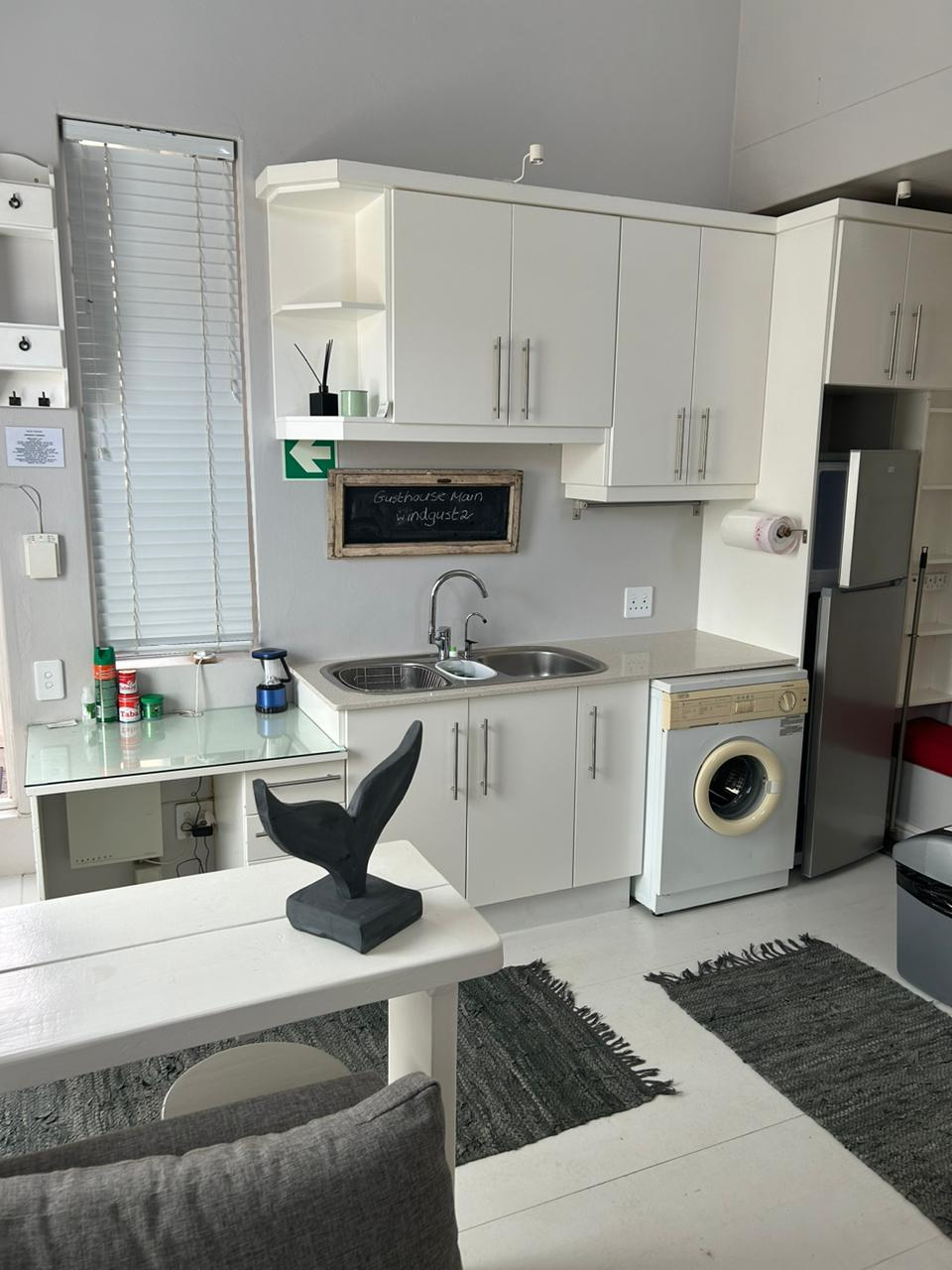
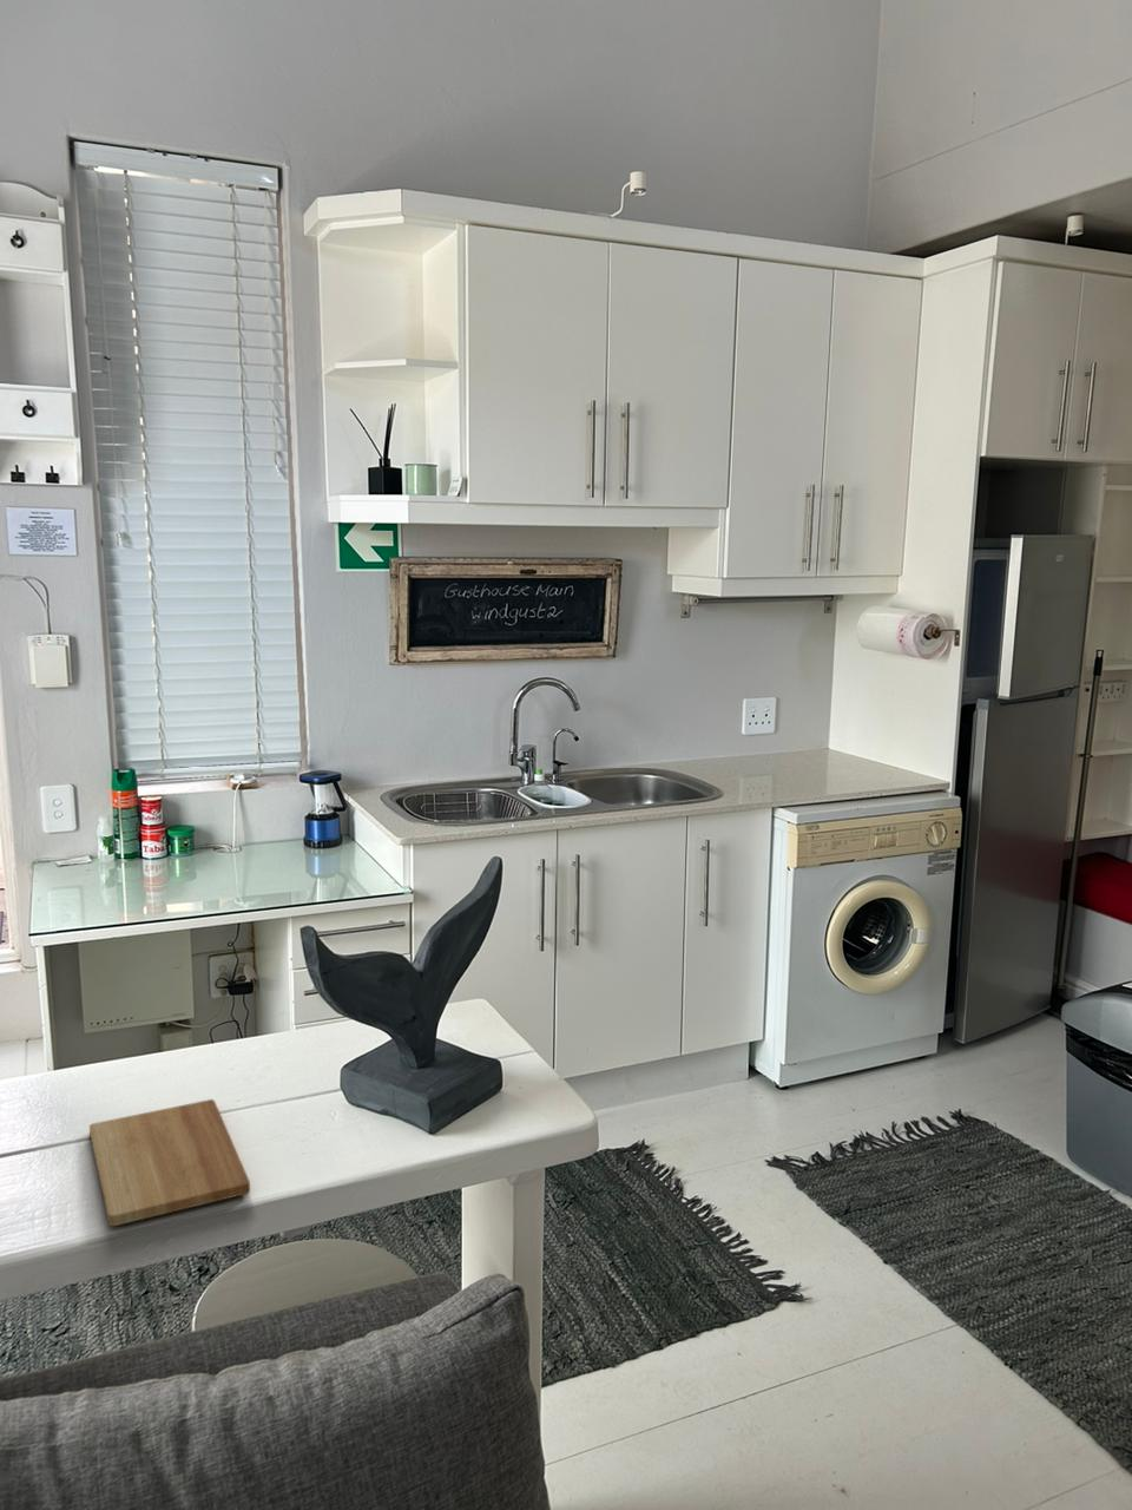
+ cutting board (166, 1156)
